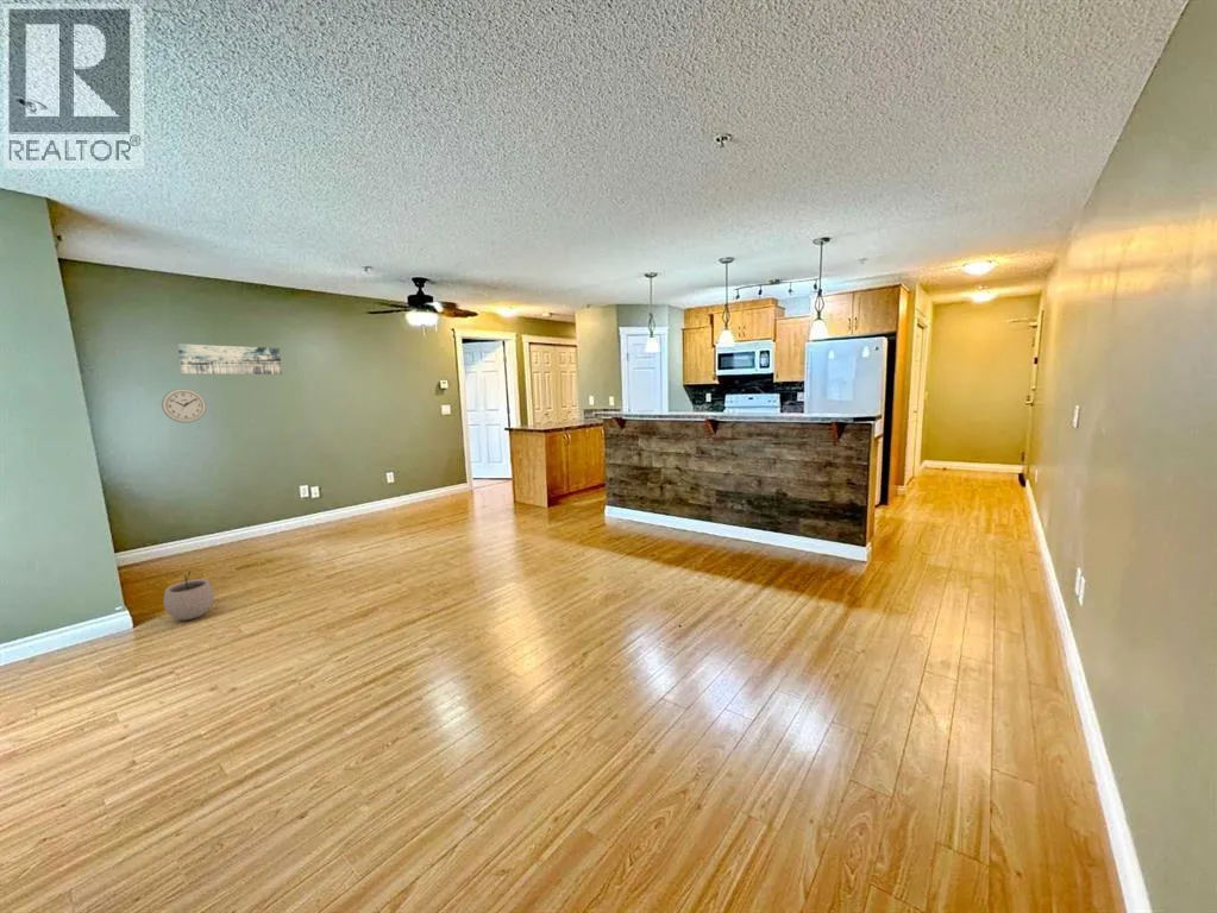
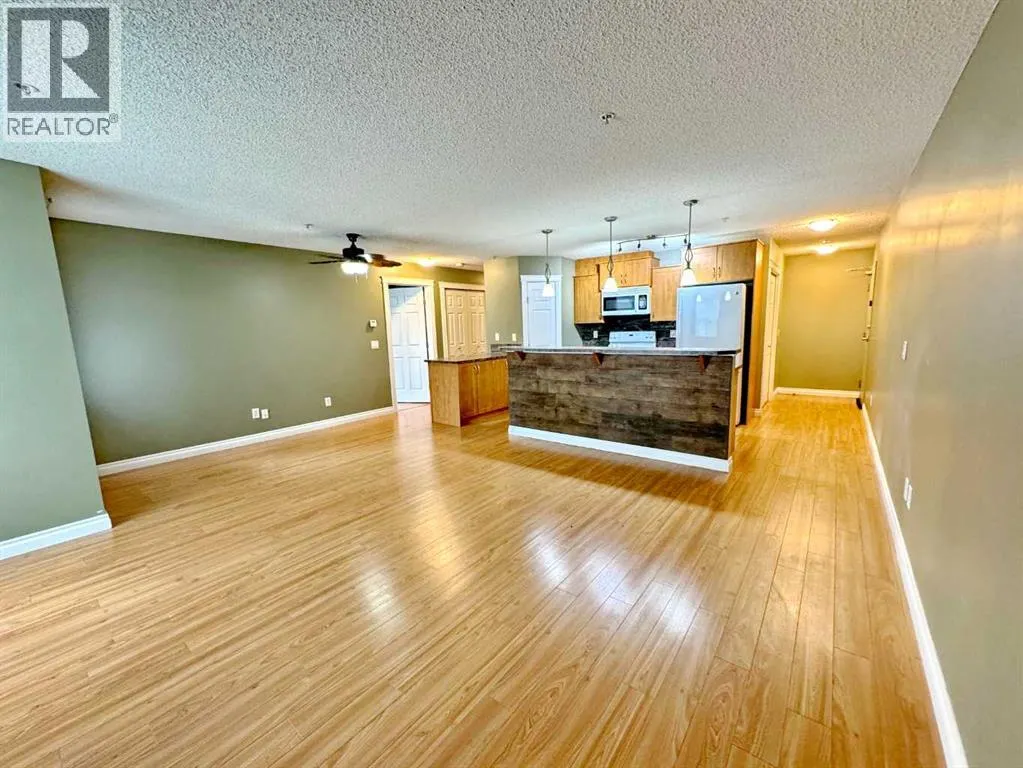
- wall clock (184, 405)
- plant pot (188, 593)
- wall art (233, 360)
